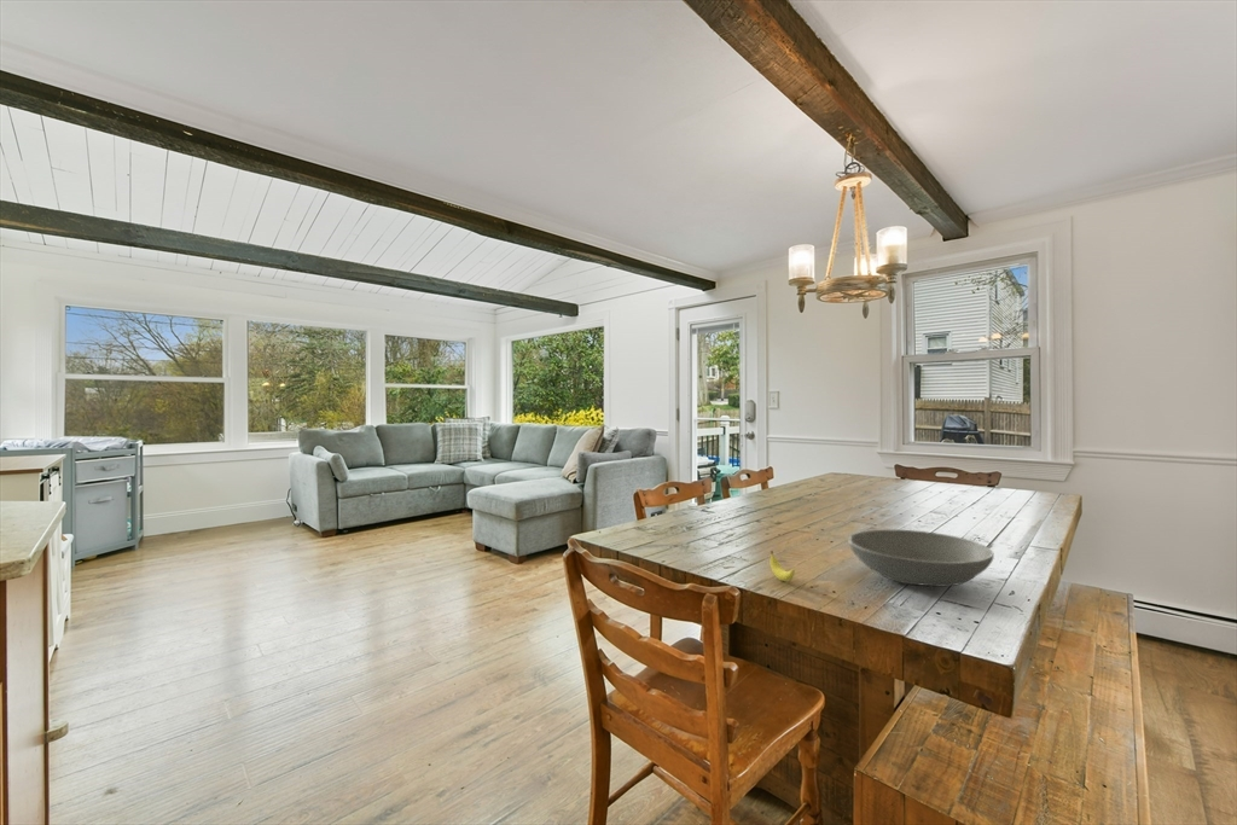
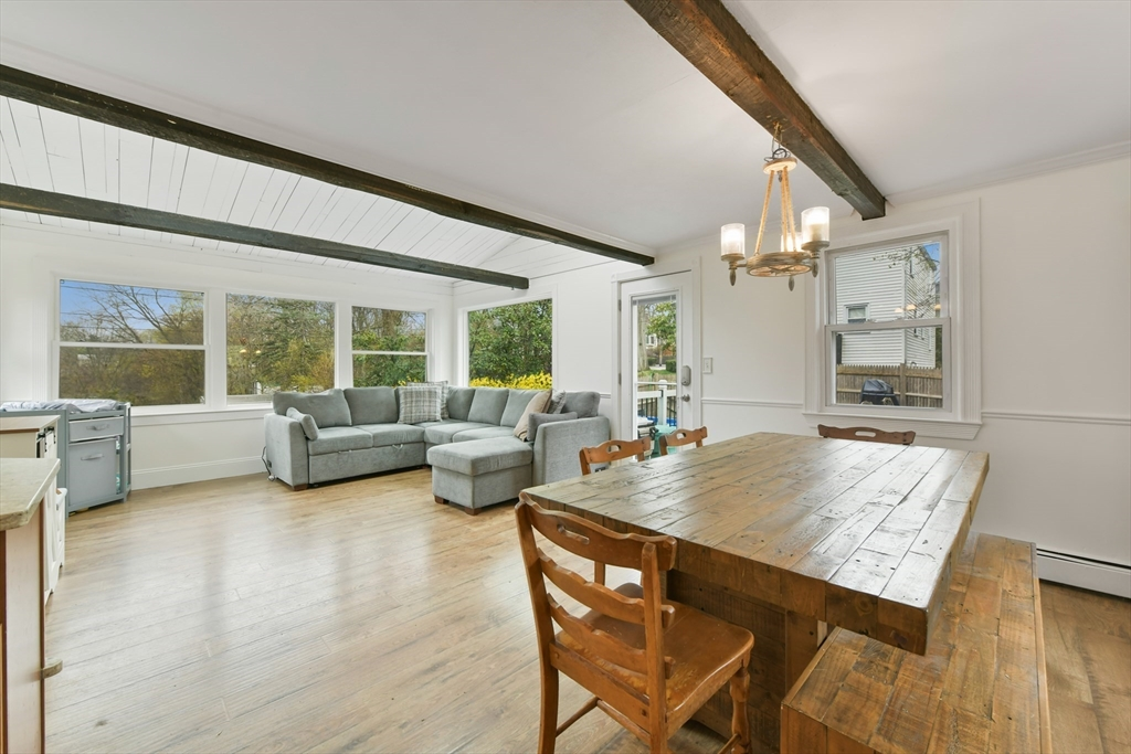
- bowl (916, 560)
- banana (782, 568)
